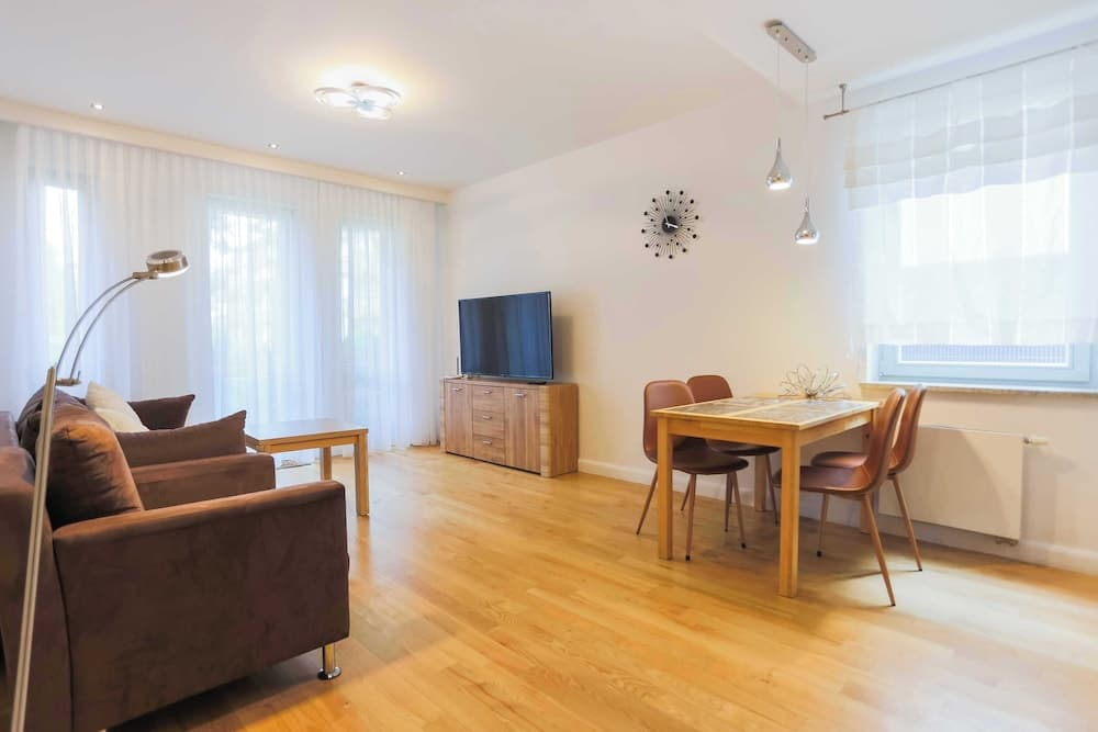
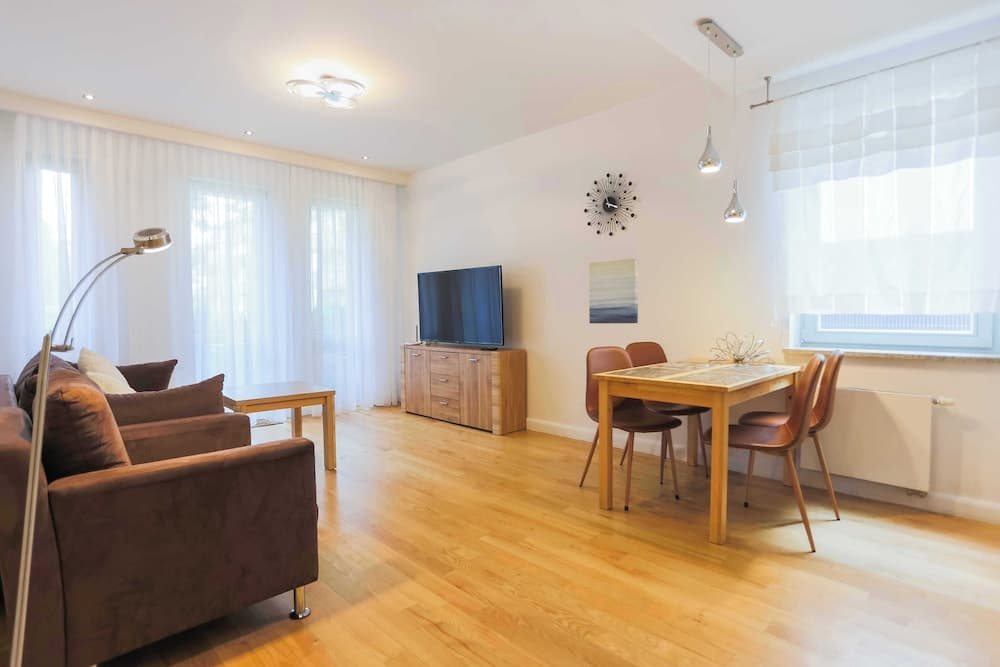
+ wall art (612, 292)
